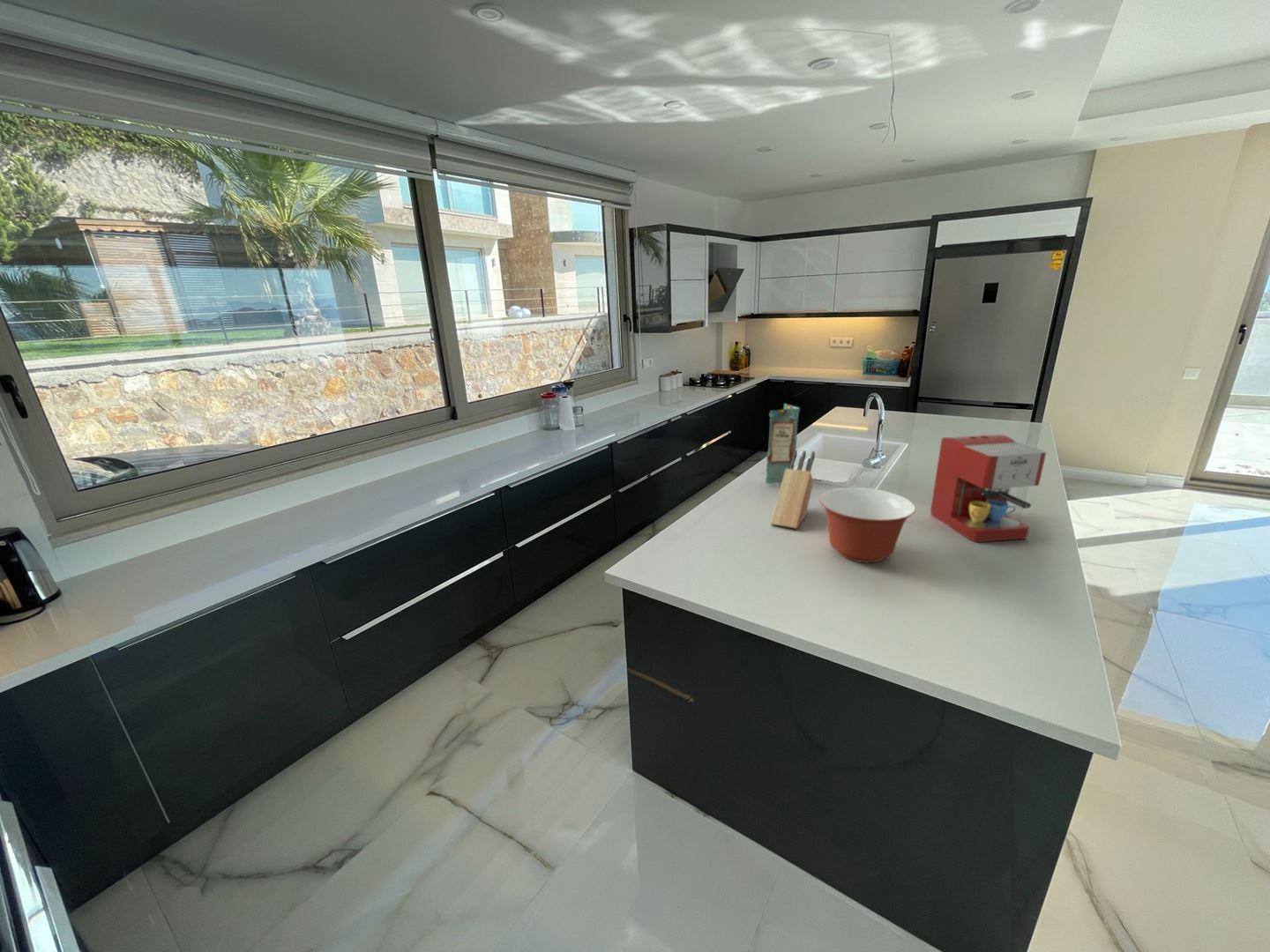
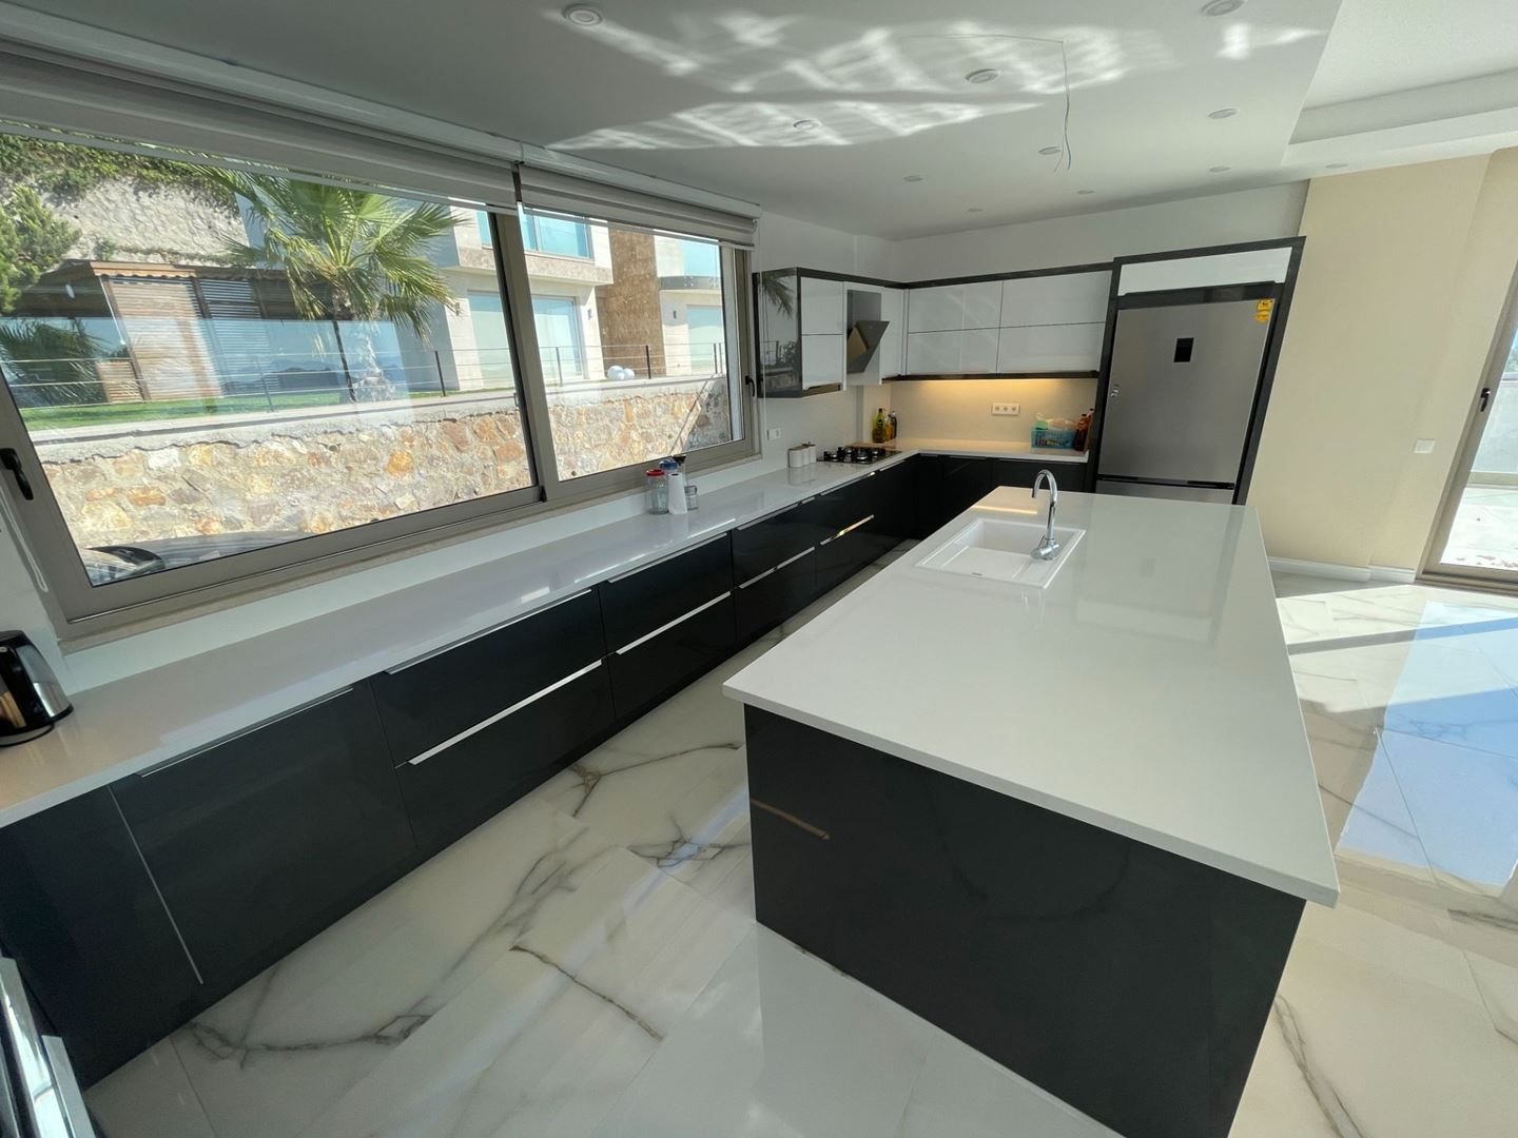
- mixing bowl (863, 527)
- knife block (795, 486)
- coffee maker (983, 484)
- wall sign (778, 444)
